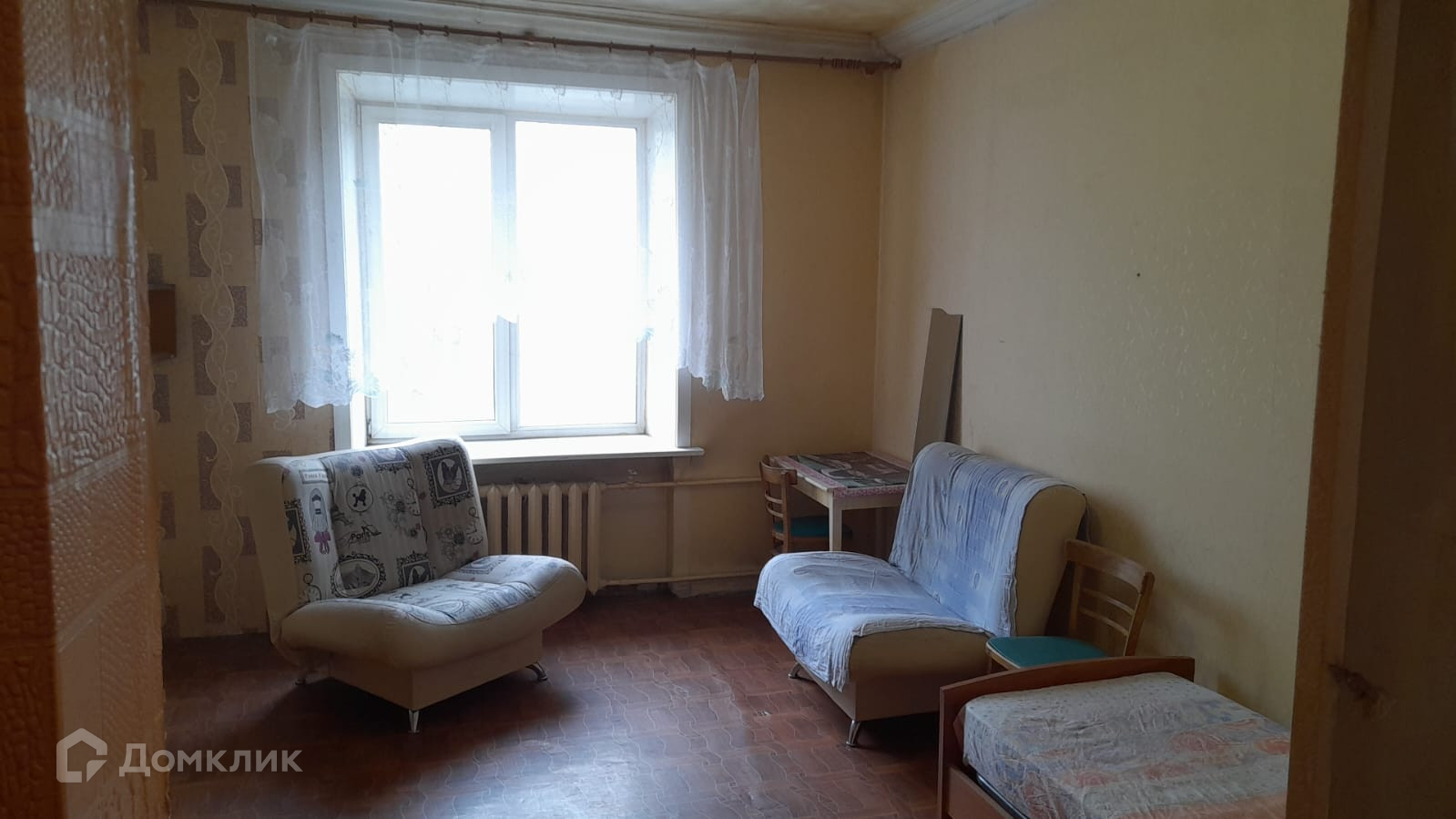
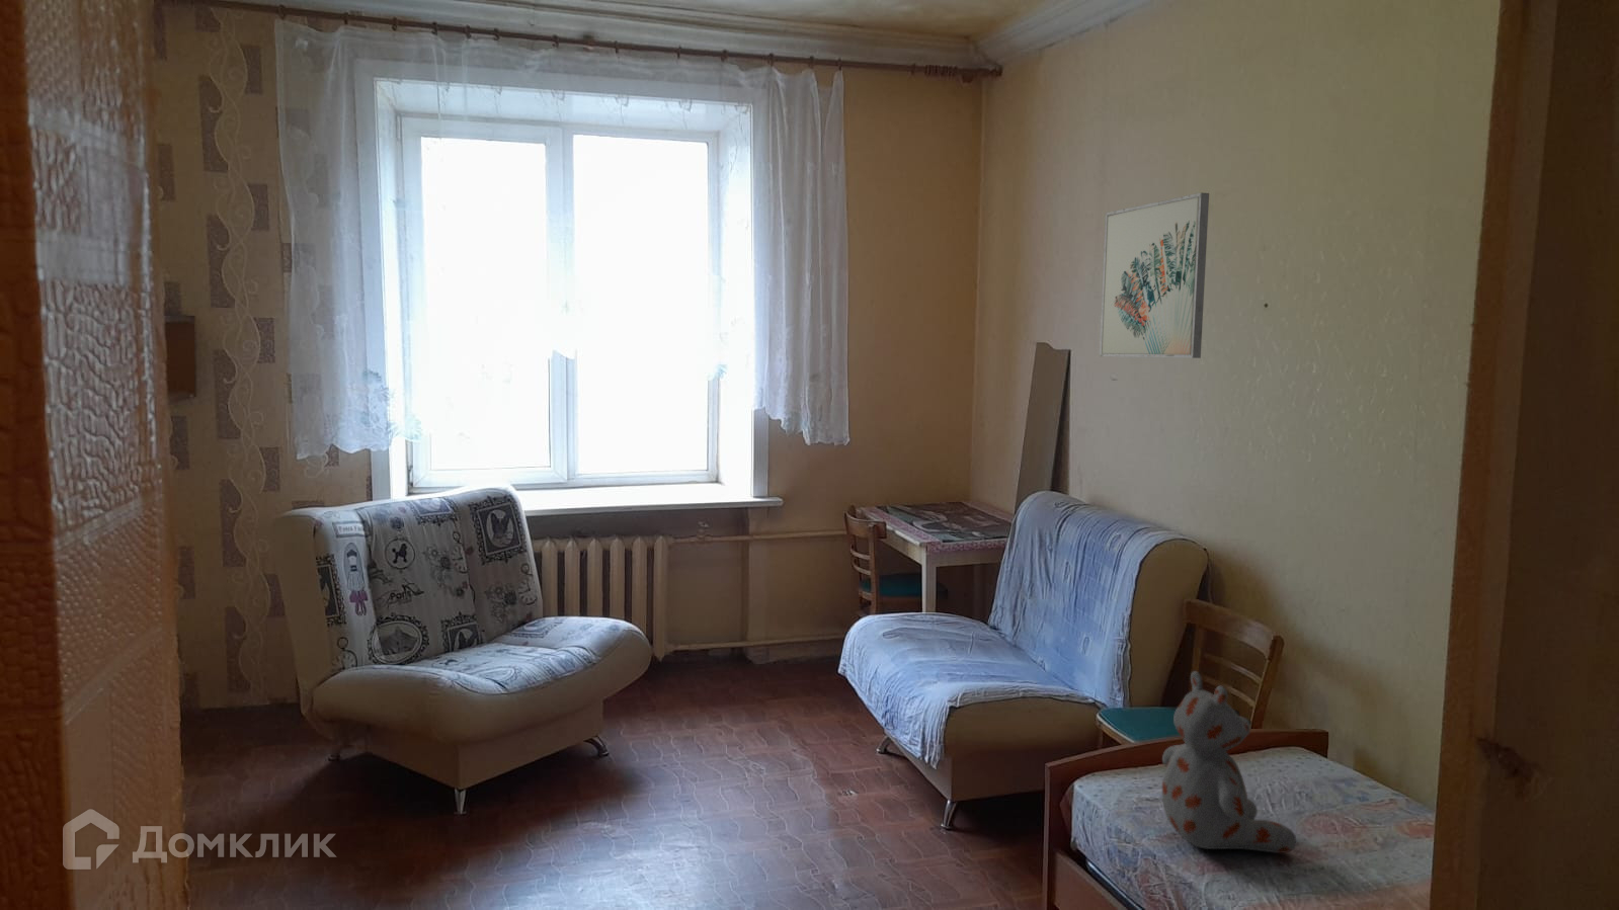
+ wall art (1149, 280)
+ stuffed bear (1228, 759)
